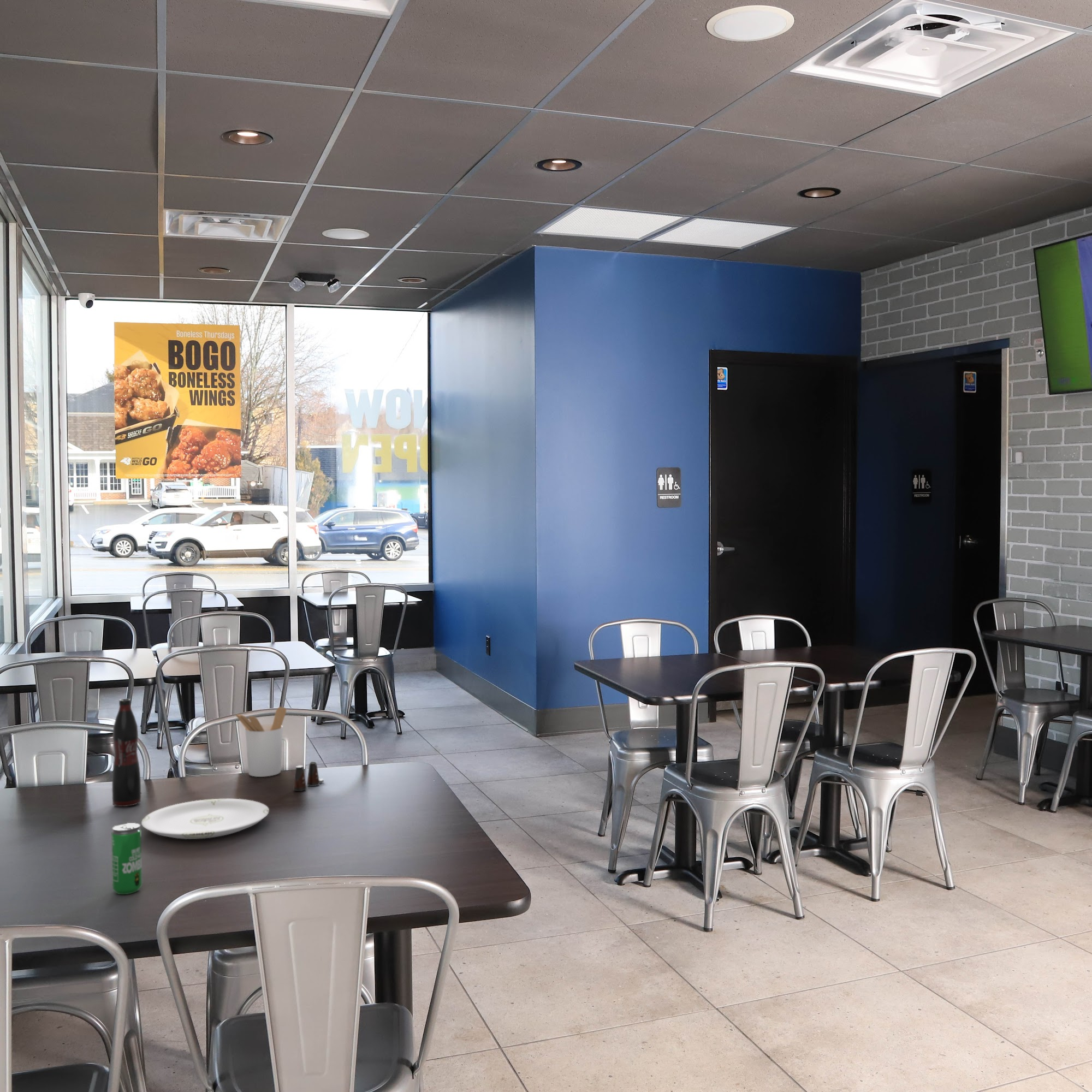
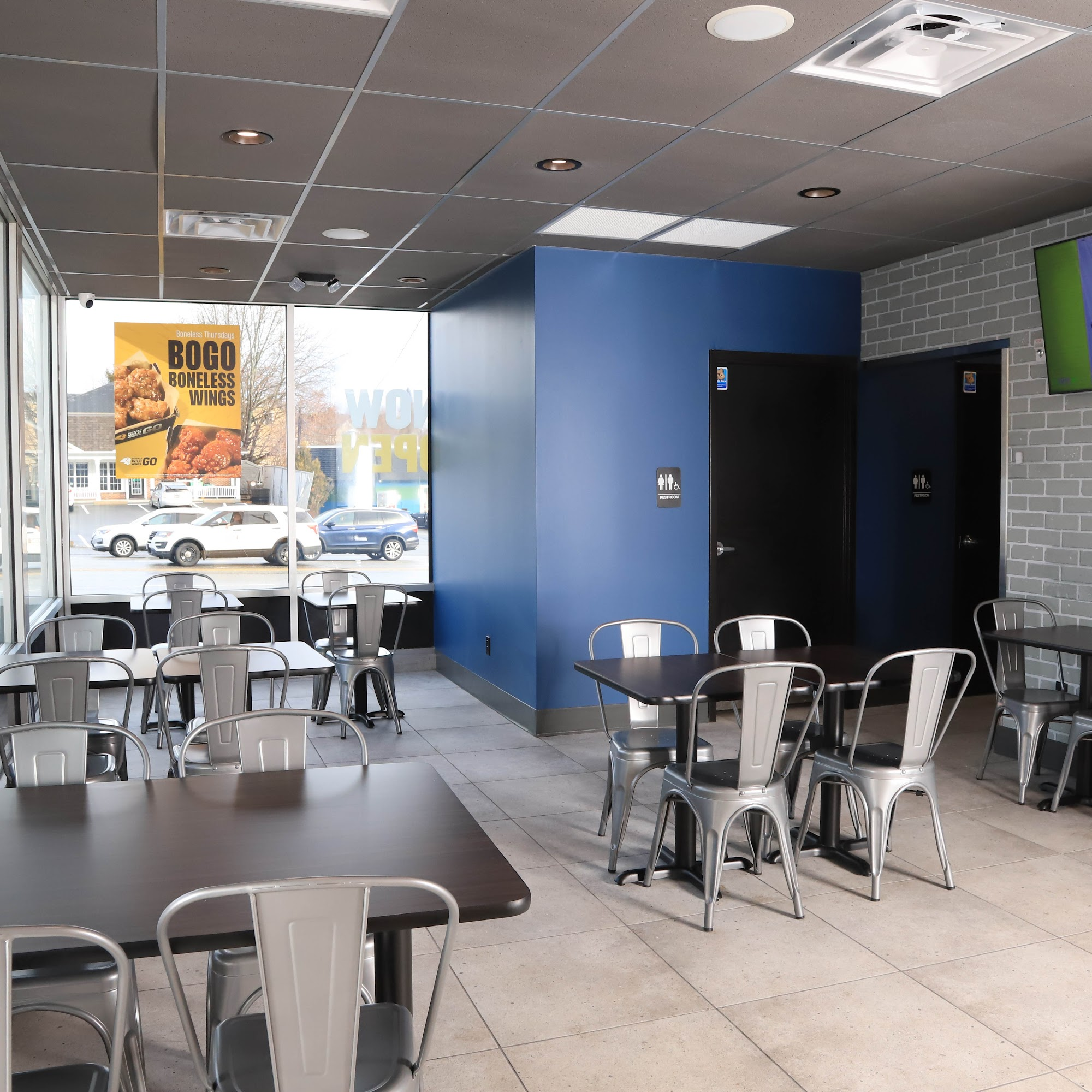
- beverage can (127, 858)
- utensil holder (259, 741)
- plate (206, 820)
- salt shaker (309, 774)
- soda bottle (126, 751)
